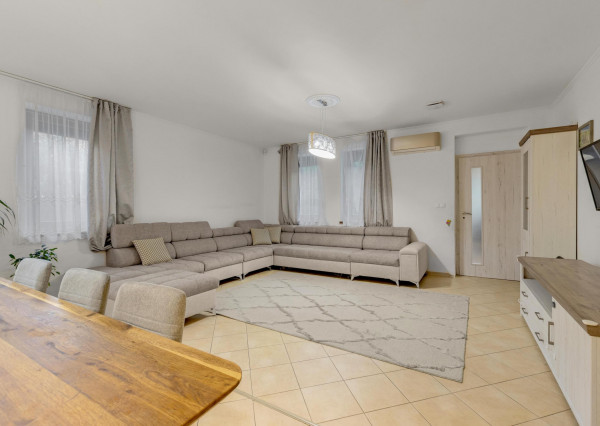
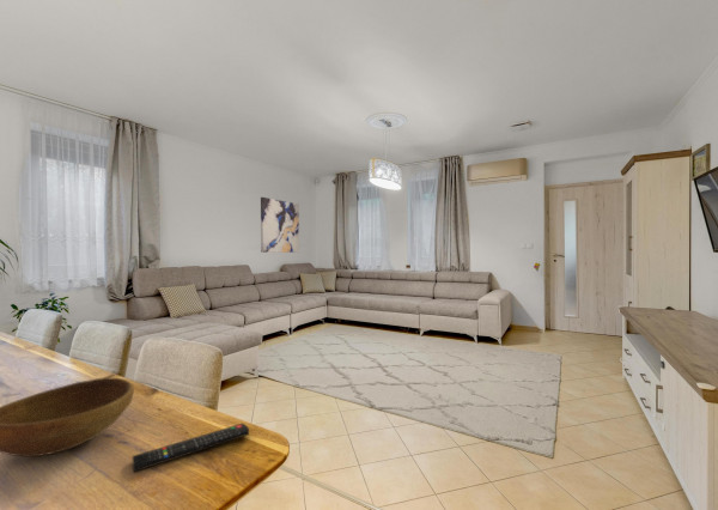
+ bowl (63, 418)
+ wall art (281, 226)
+ remote control (195, 445)
